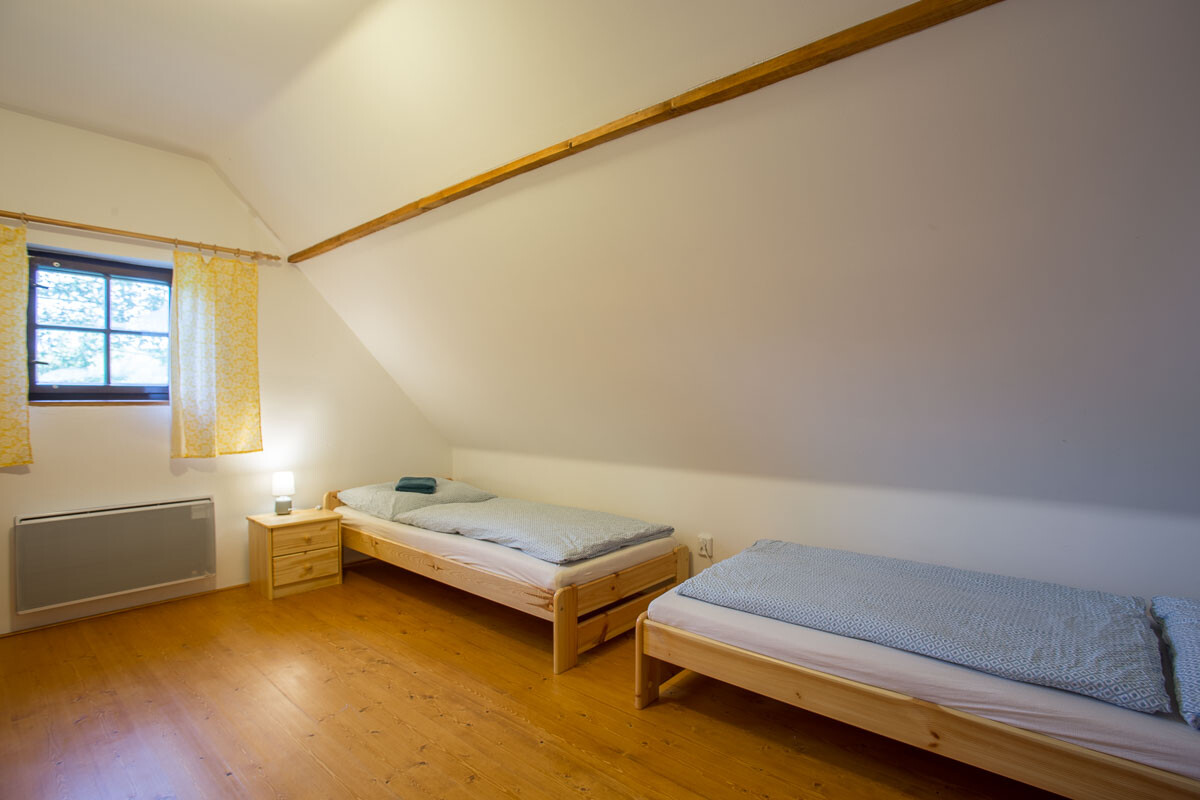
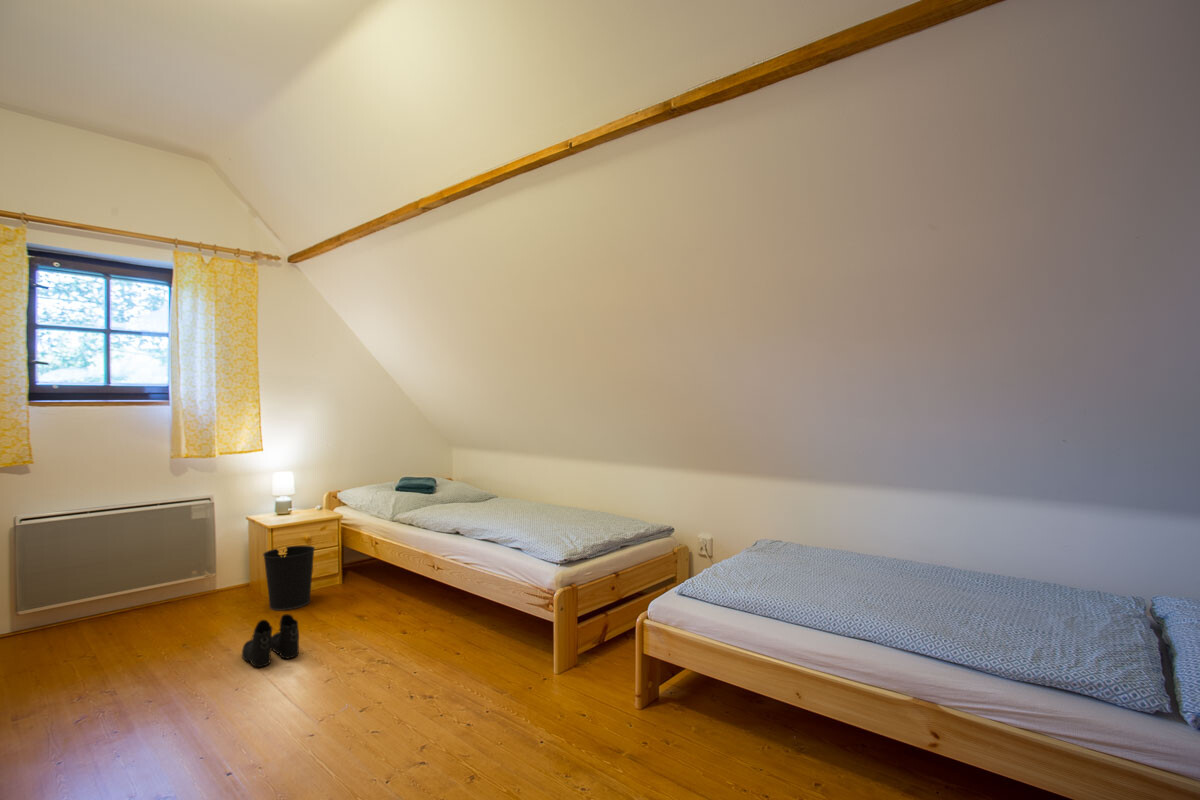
+ wastebasket (289, 577)
+ boots (271, 635)
